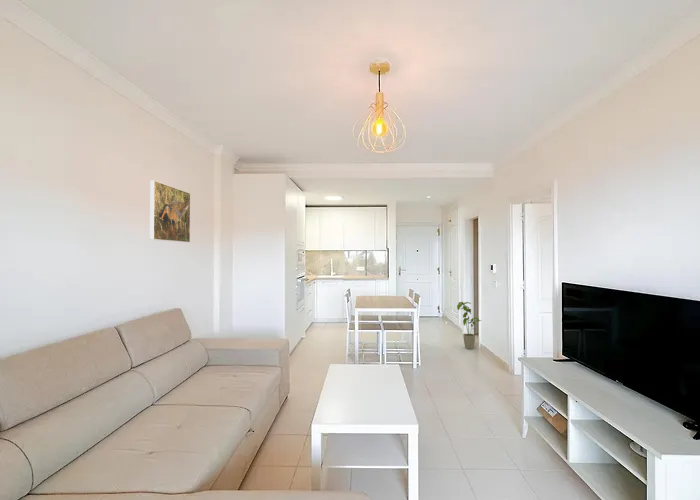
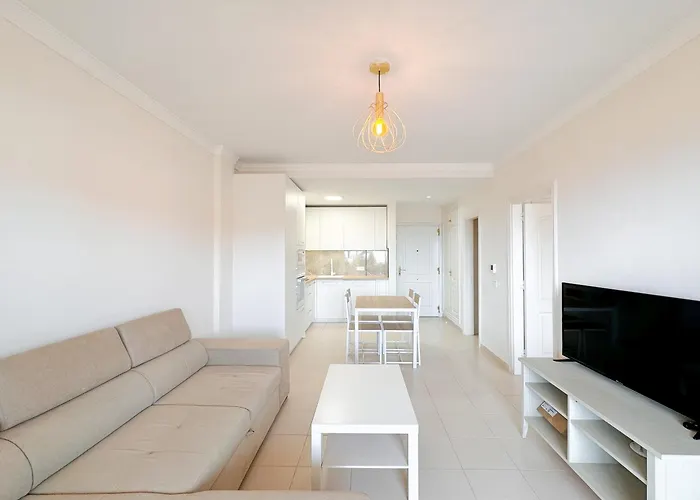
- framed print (172, 214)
- house plant (468, 325)
